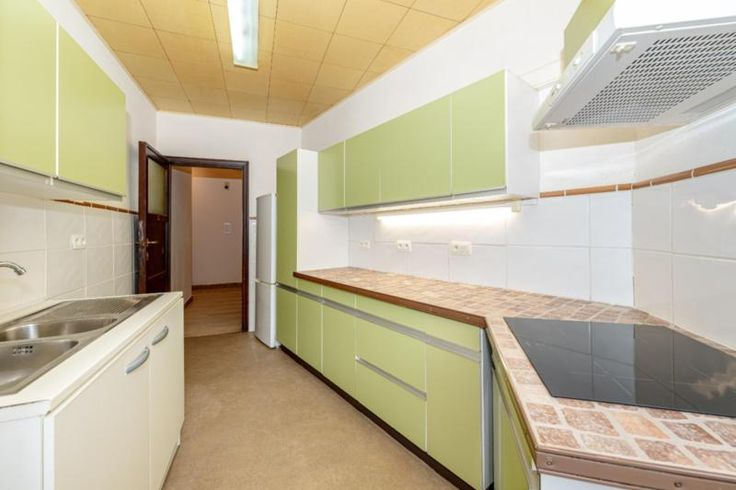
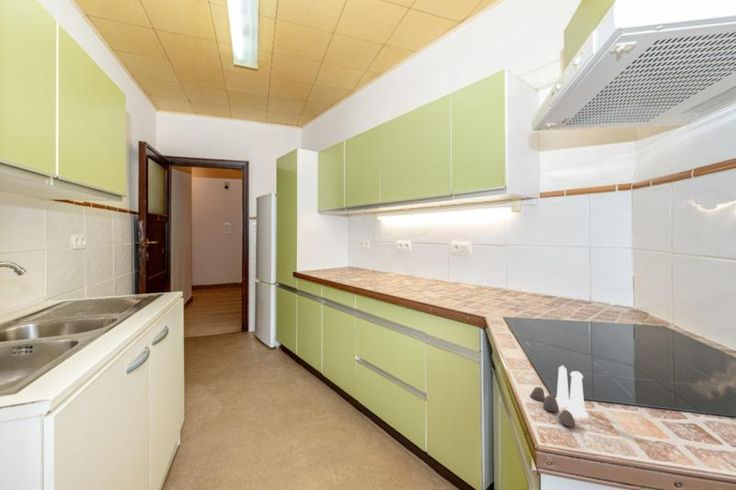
+ salt and pepper shaker set (561, 389)
